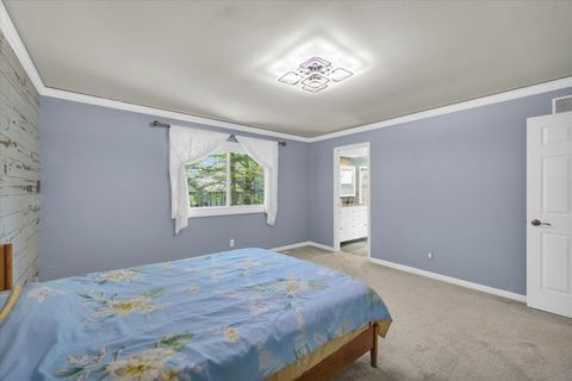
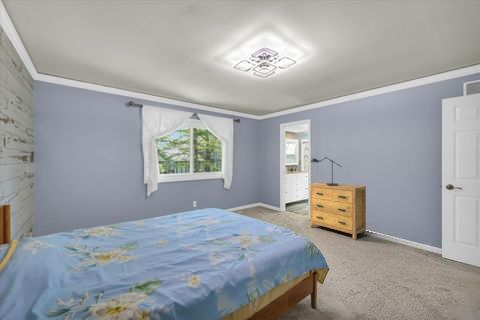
+ lamp (332, 170)
+ dresser (336, 207)
